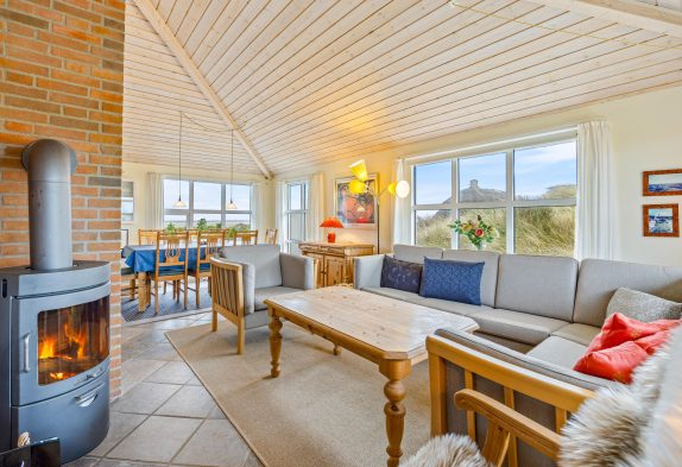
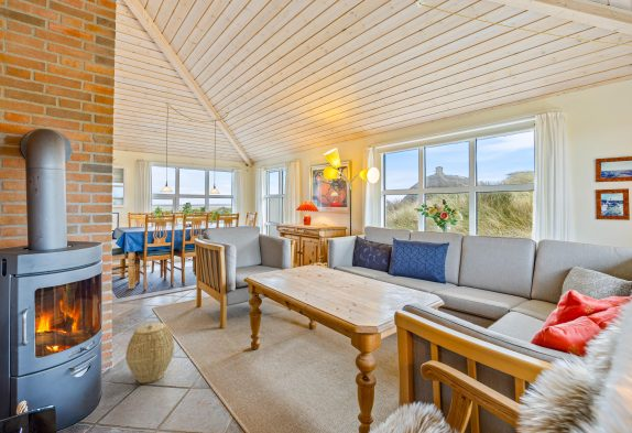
+ woven basket (151, 350)
